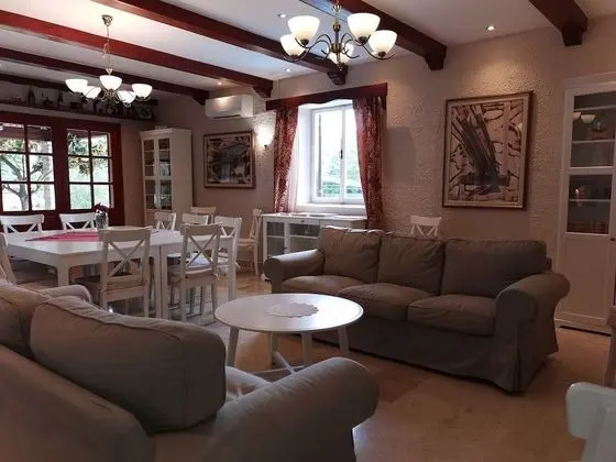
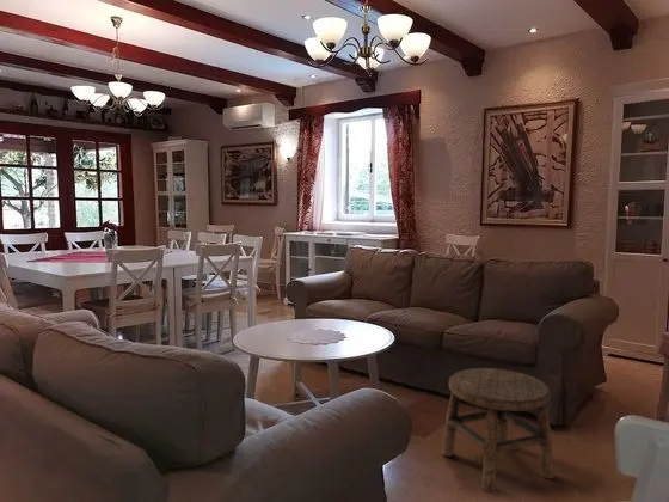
+ stool (496, 423)
